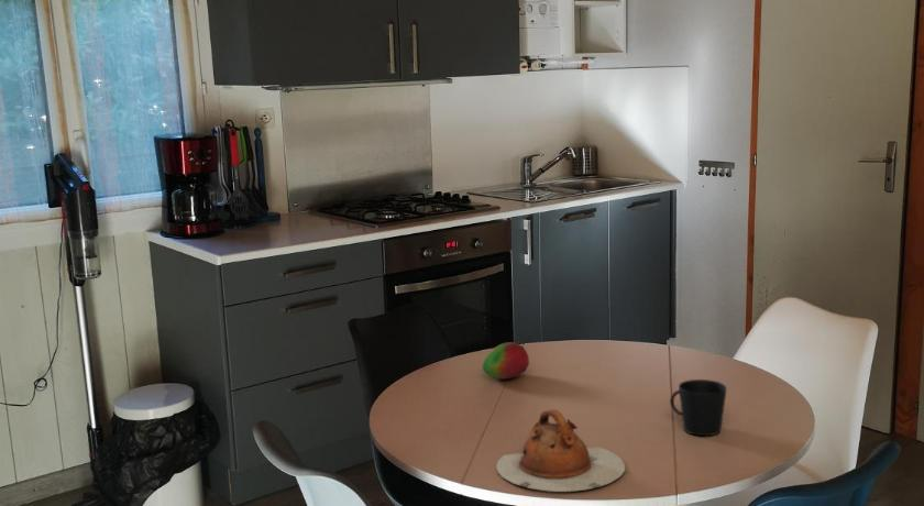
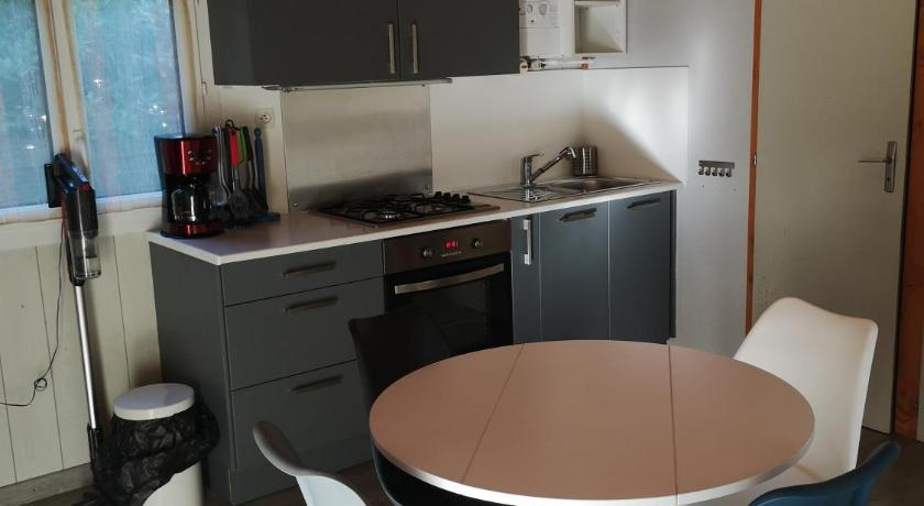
- fruit (506, 360)
- cup (696, 407)
- teapot (559, 438)
